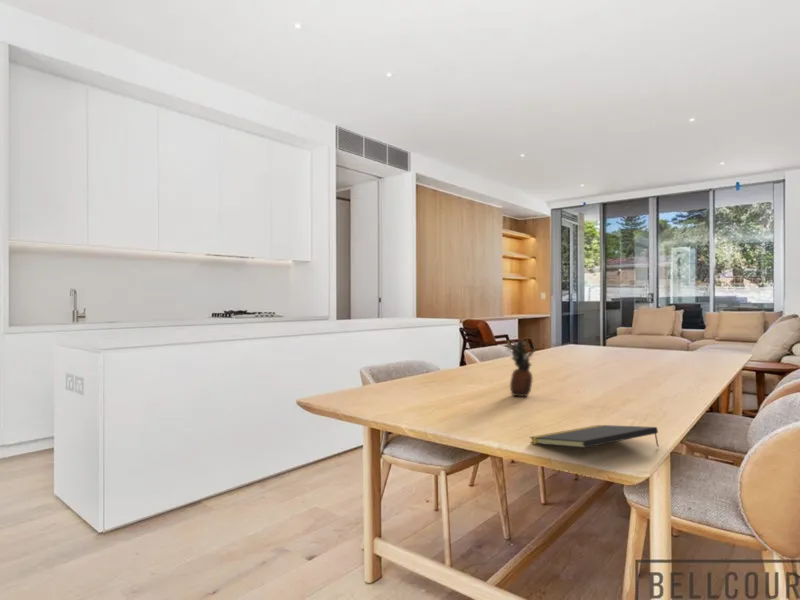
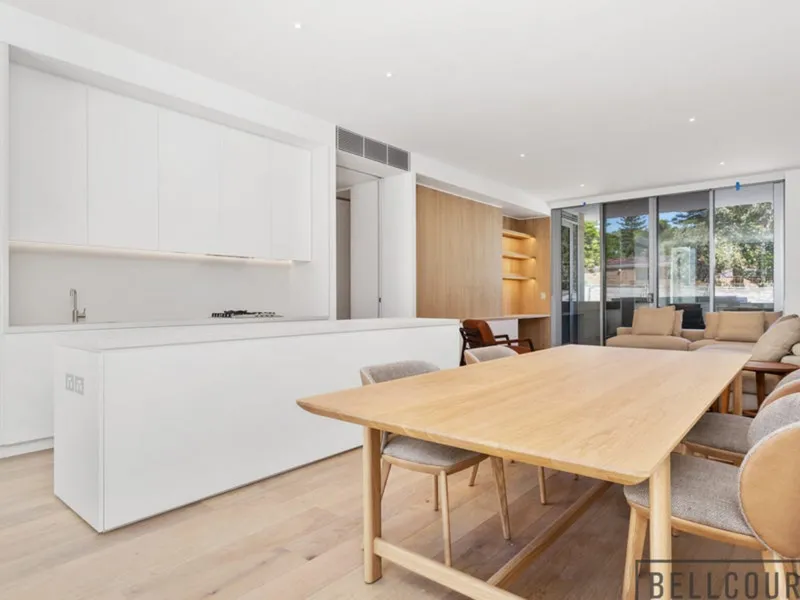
- fruit (518, 366)
- notepad (592, 435)
